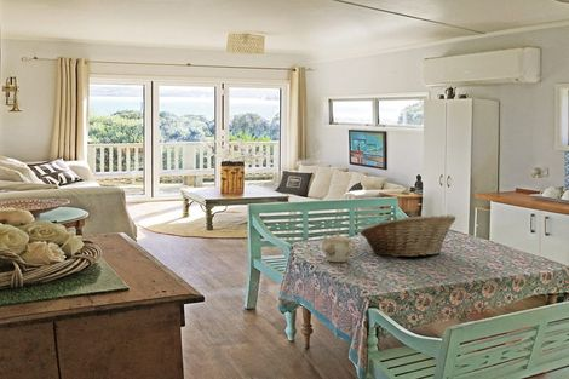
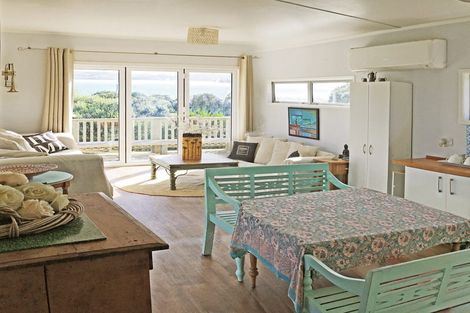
- teapot (338, 246)
- fruit basket (408, 232)
